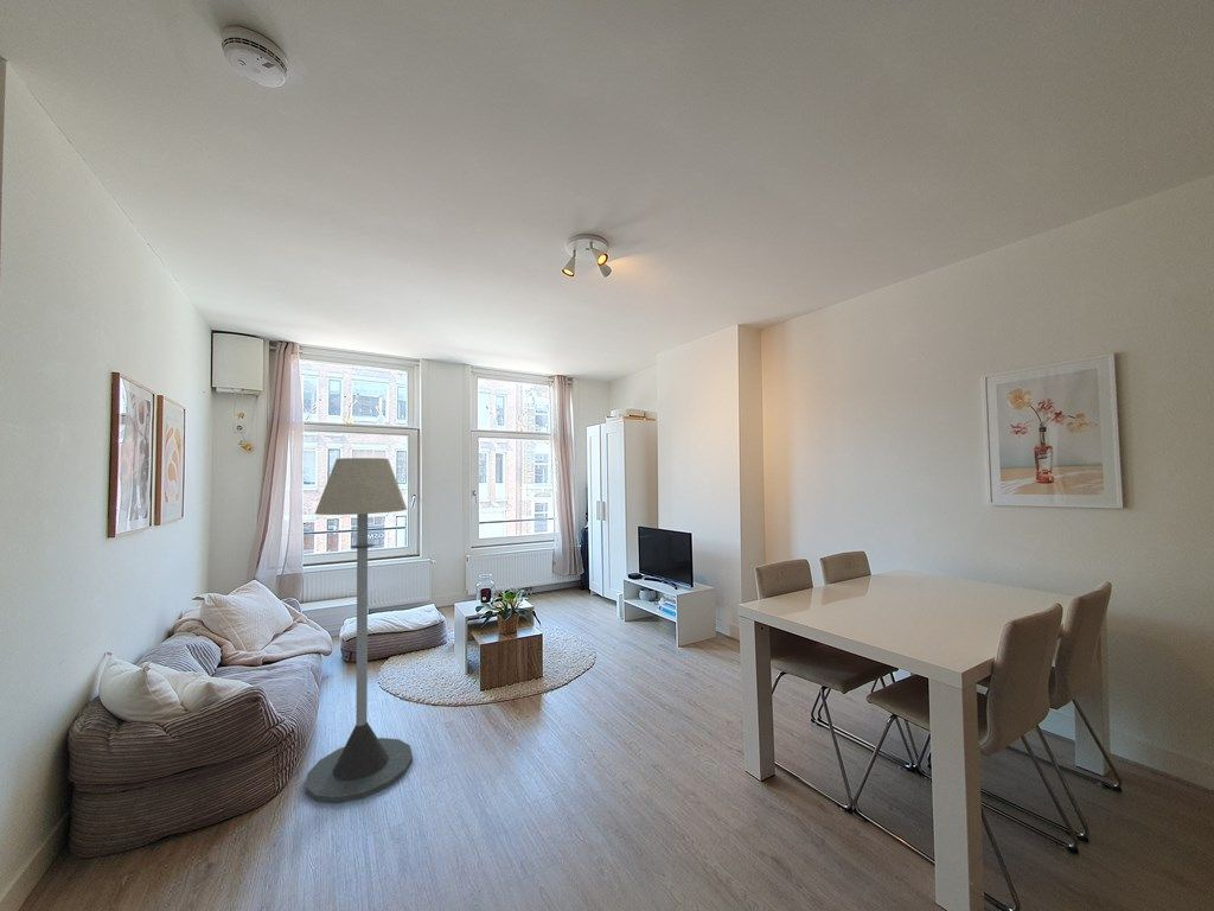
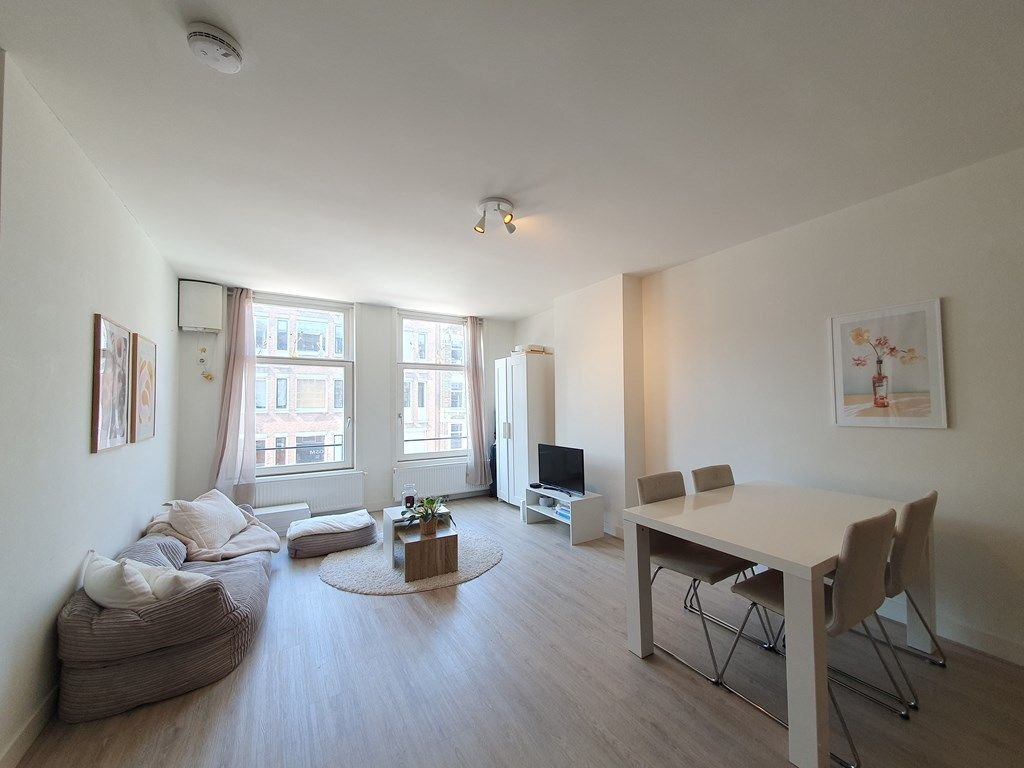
- floor lamp (362, 612)
